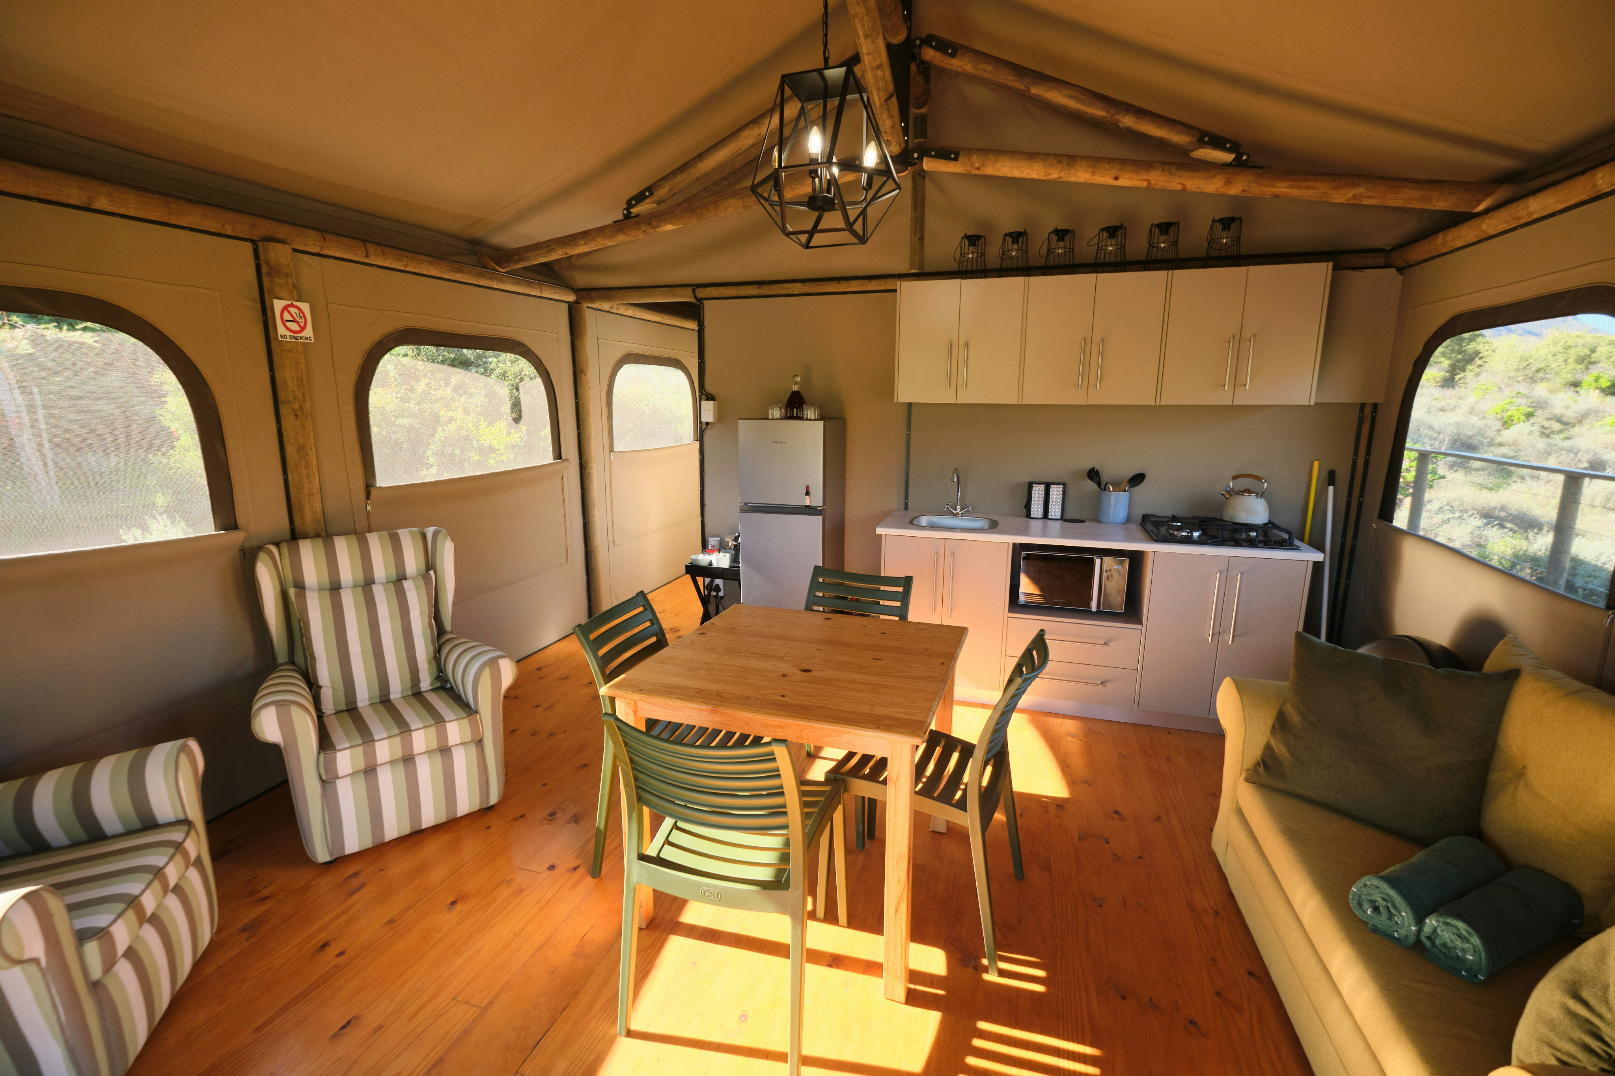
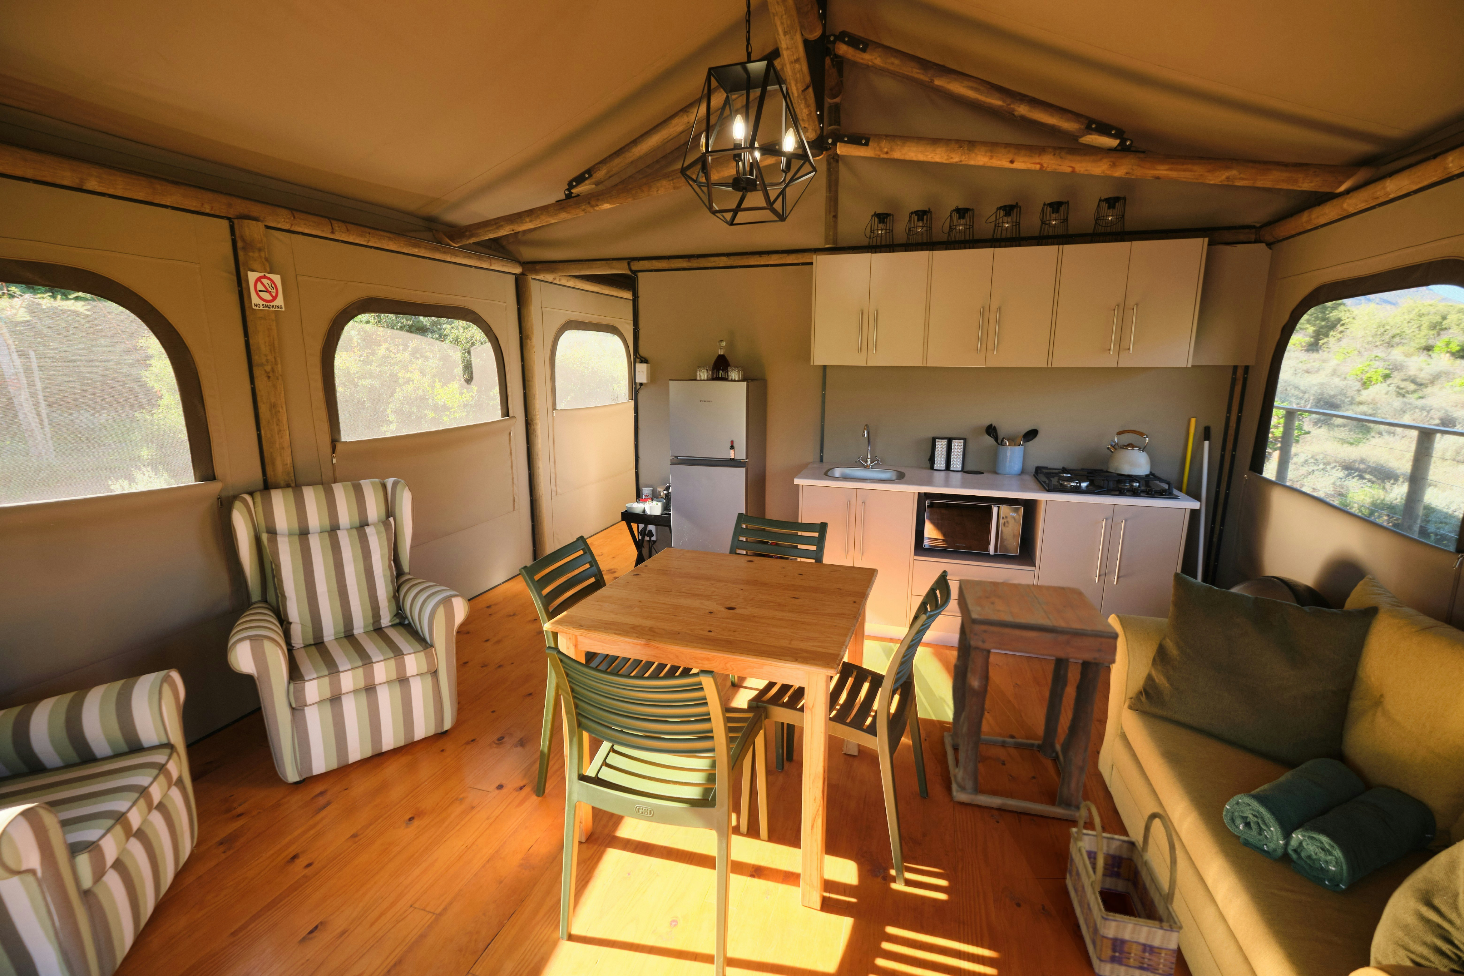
+ basket (1121, 875)
+ side table (1049, 693)
